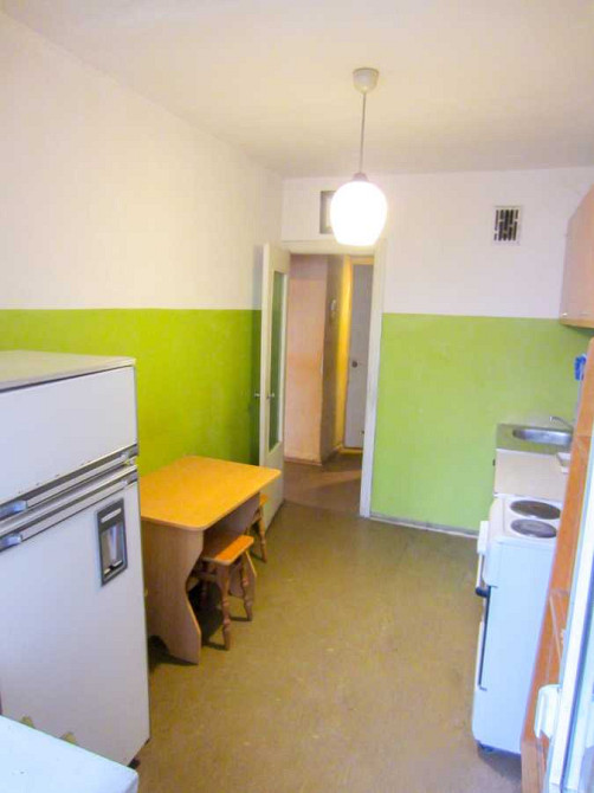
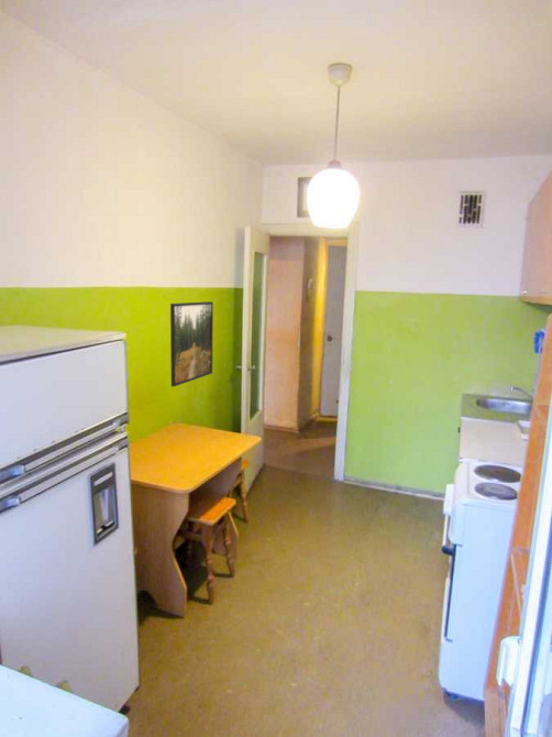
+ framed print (192, 341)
